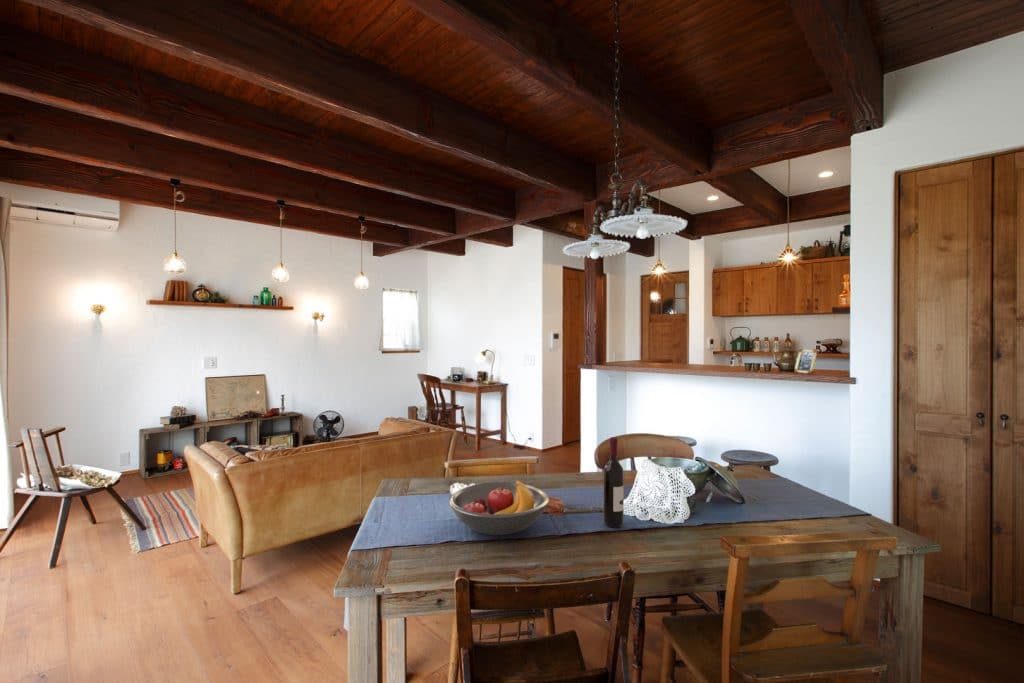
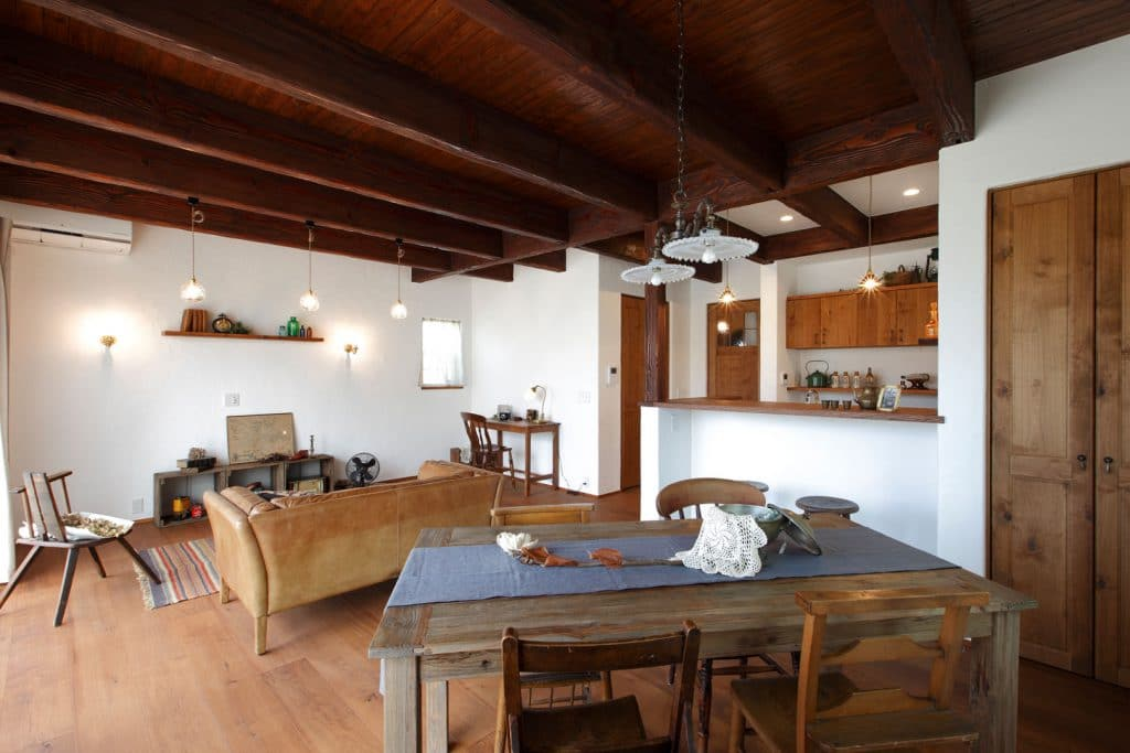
- wine bottle (613, 480)
- fruit bowl (499, 507)
